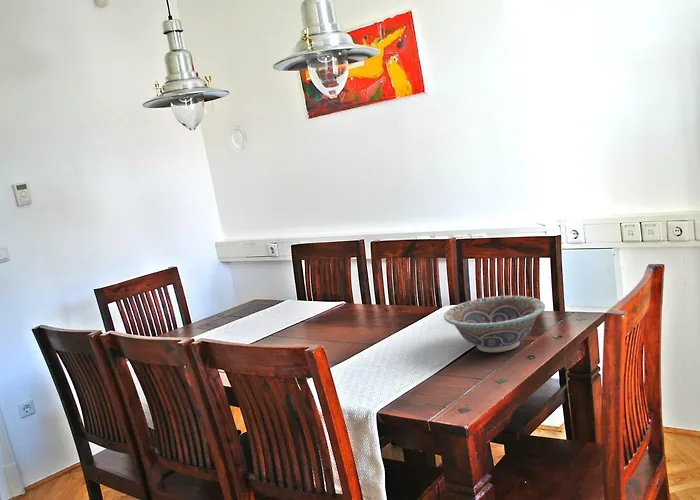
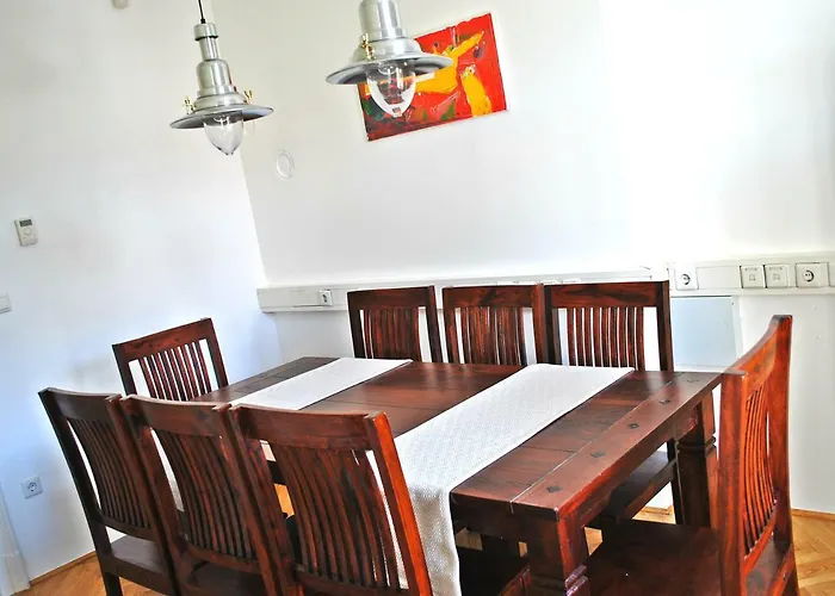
- decorative bowl (495, 327)
